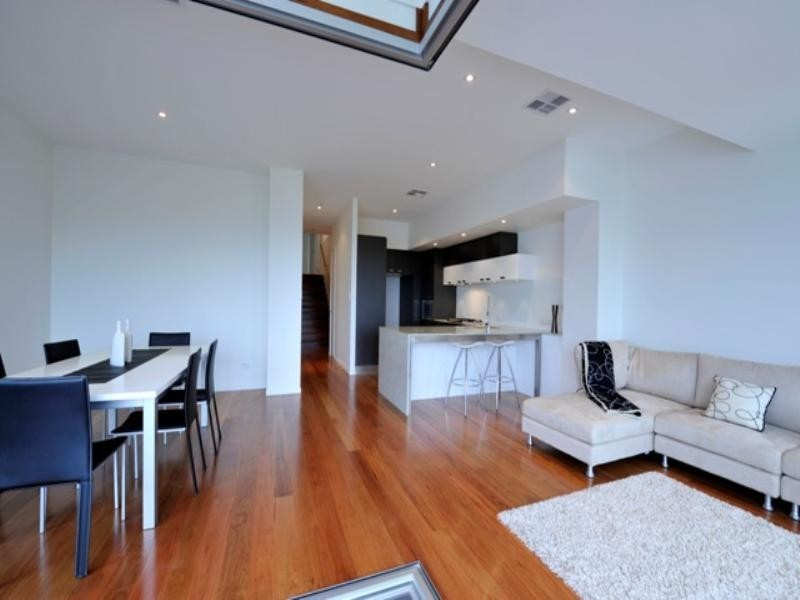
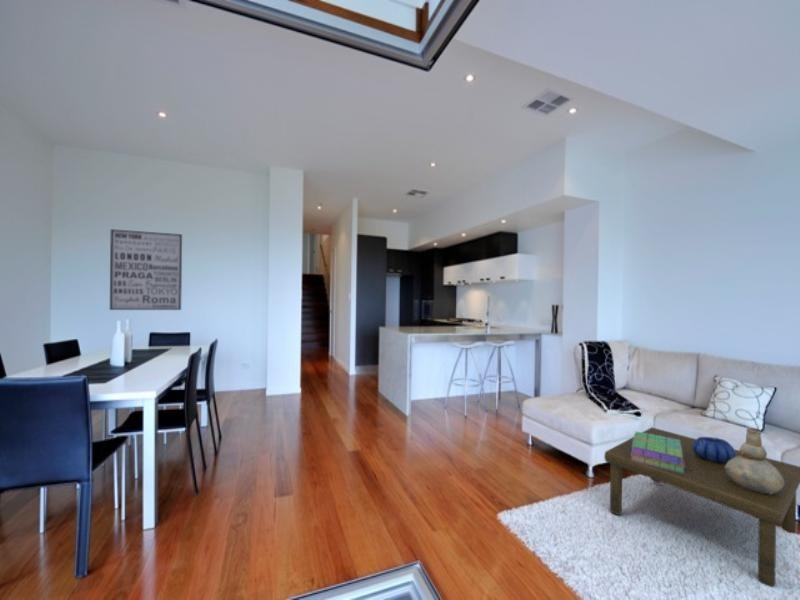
+ stack of books (656, 449)
+ vase (753, 457)
+ coffee table (698, 490)
+ decorative bowl (713, 448)
+ wall art (147, 271)
